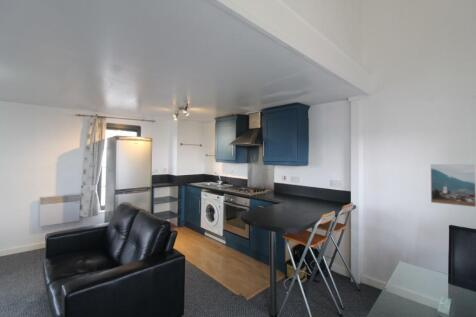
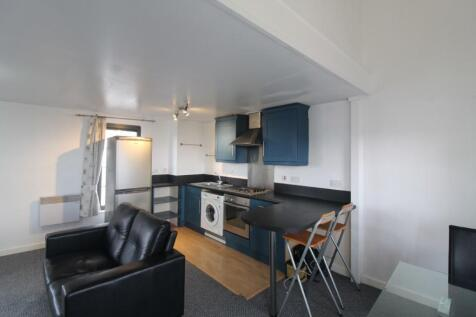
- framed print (452, 184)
